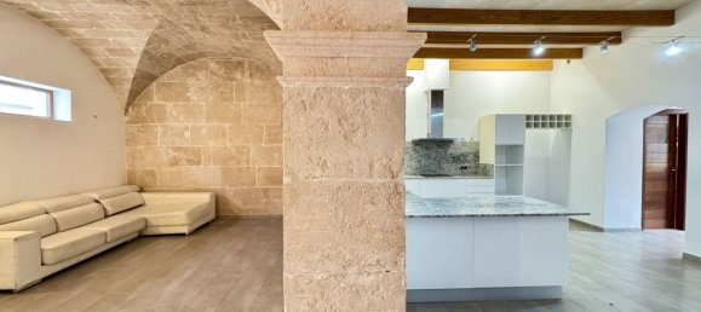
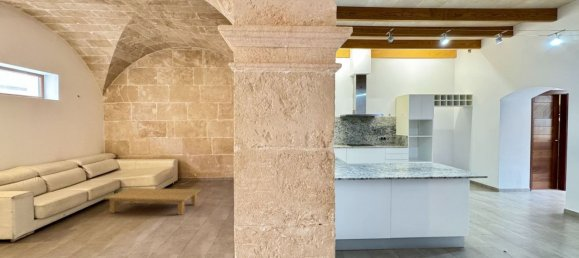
+ coffee table (155, 200)
